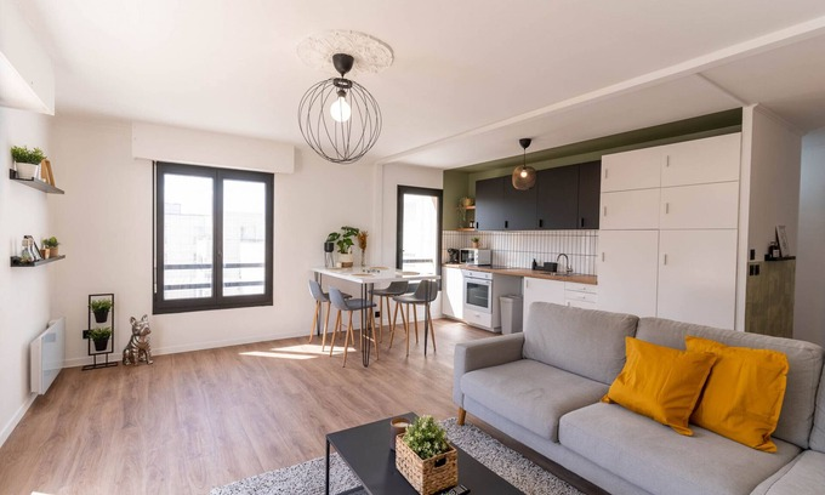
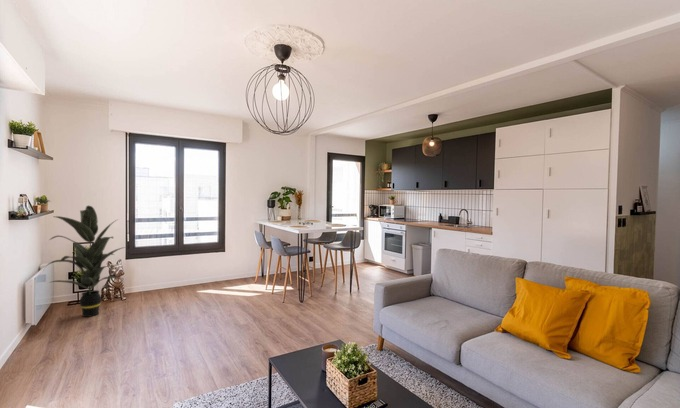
+ indoor plant (86, 260)
